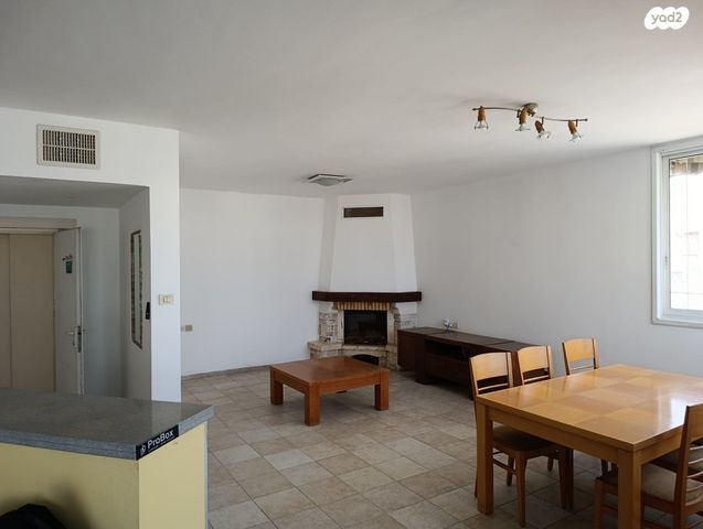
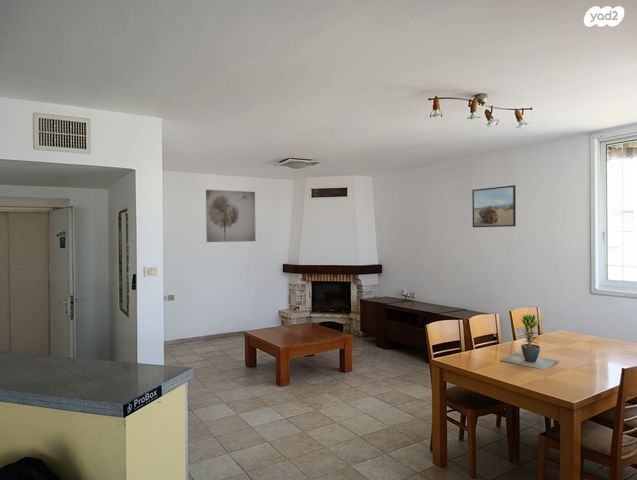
+ wall art (231, 216)
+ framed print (493, 207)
+ potted plant (529, 337)
